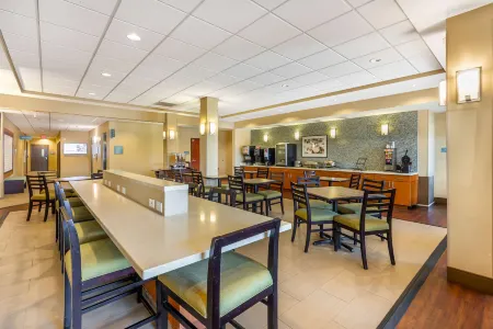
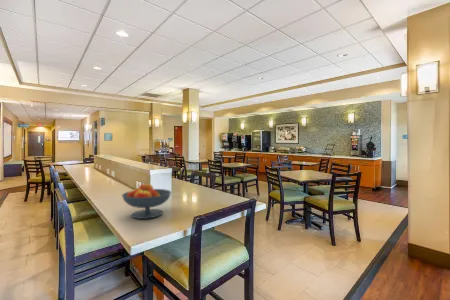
+ fruit bowl (147, 199)
